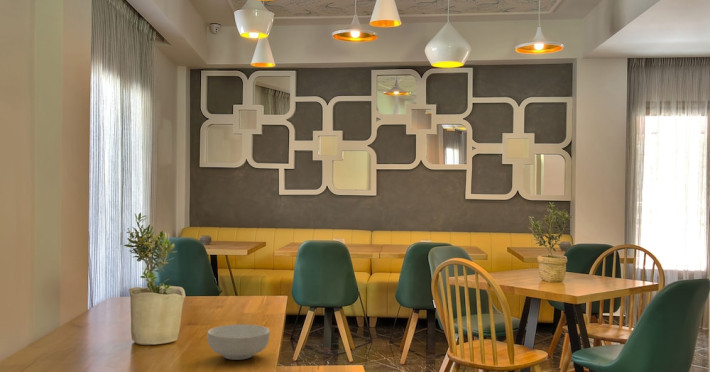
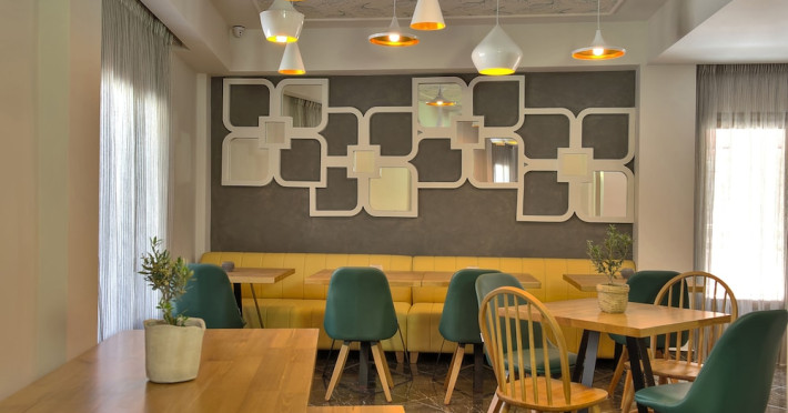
- cereal bowl (238, 343)
